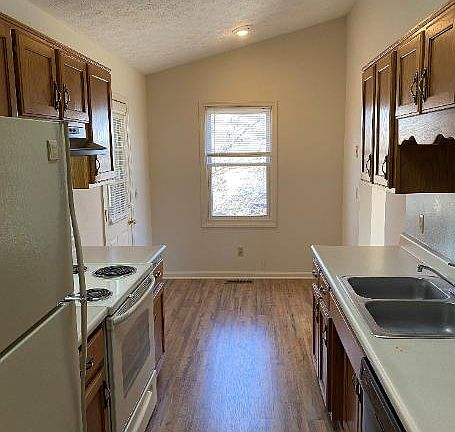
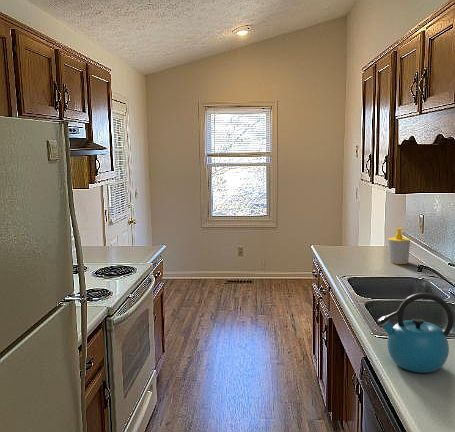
+ soap bottle (398, 245)
+ kettle (414, 328)
